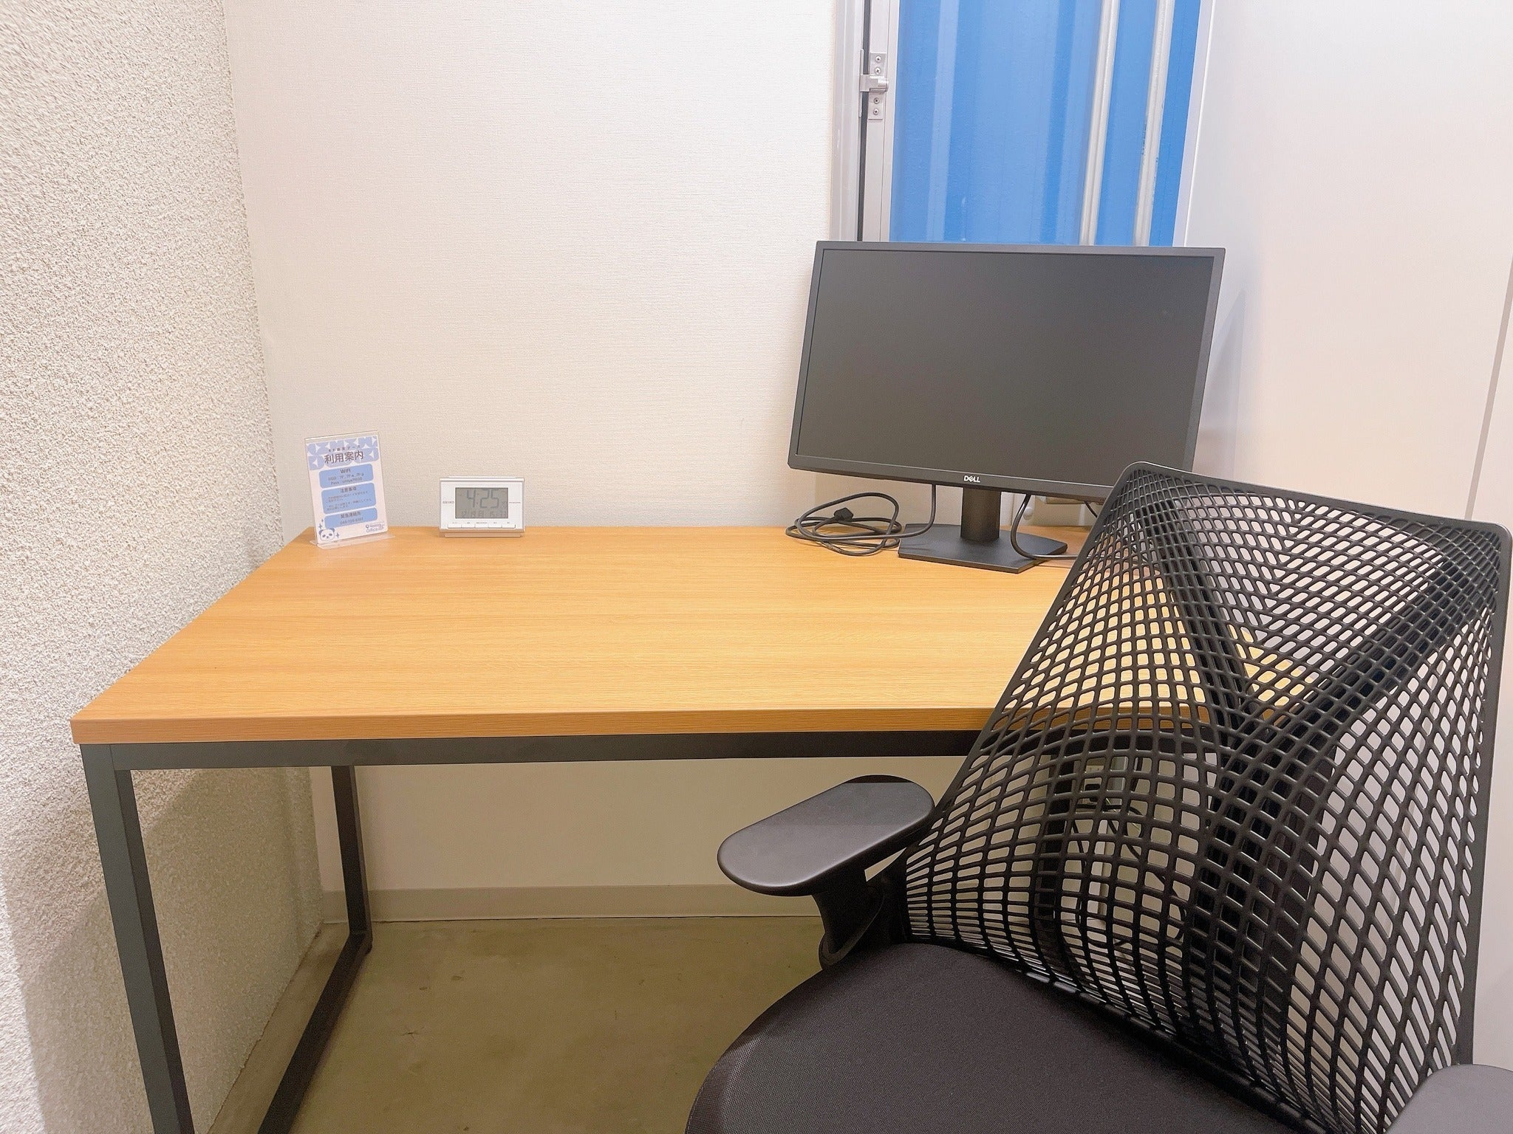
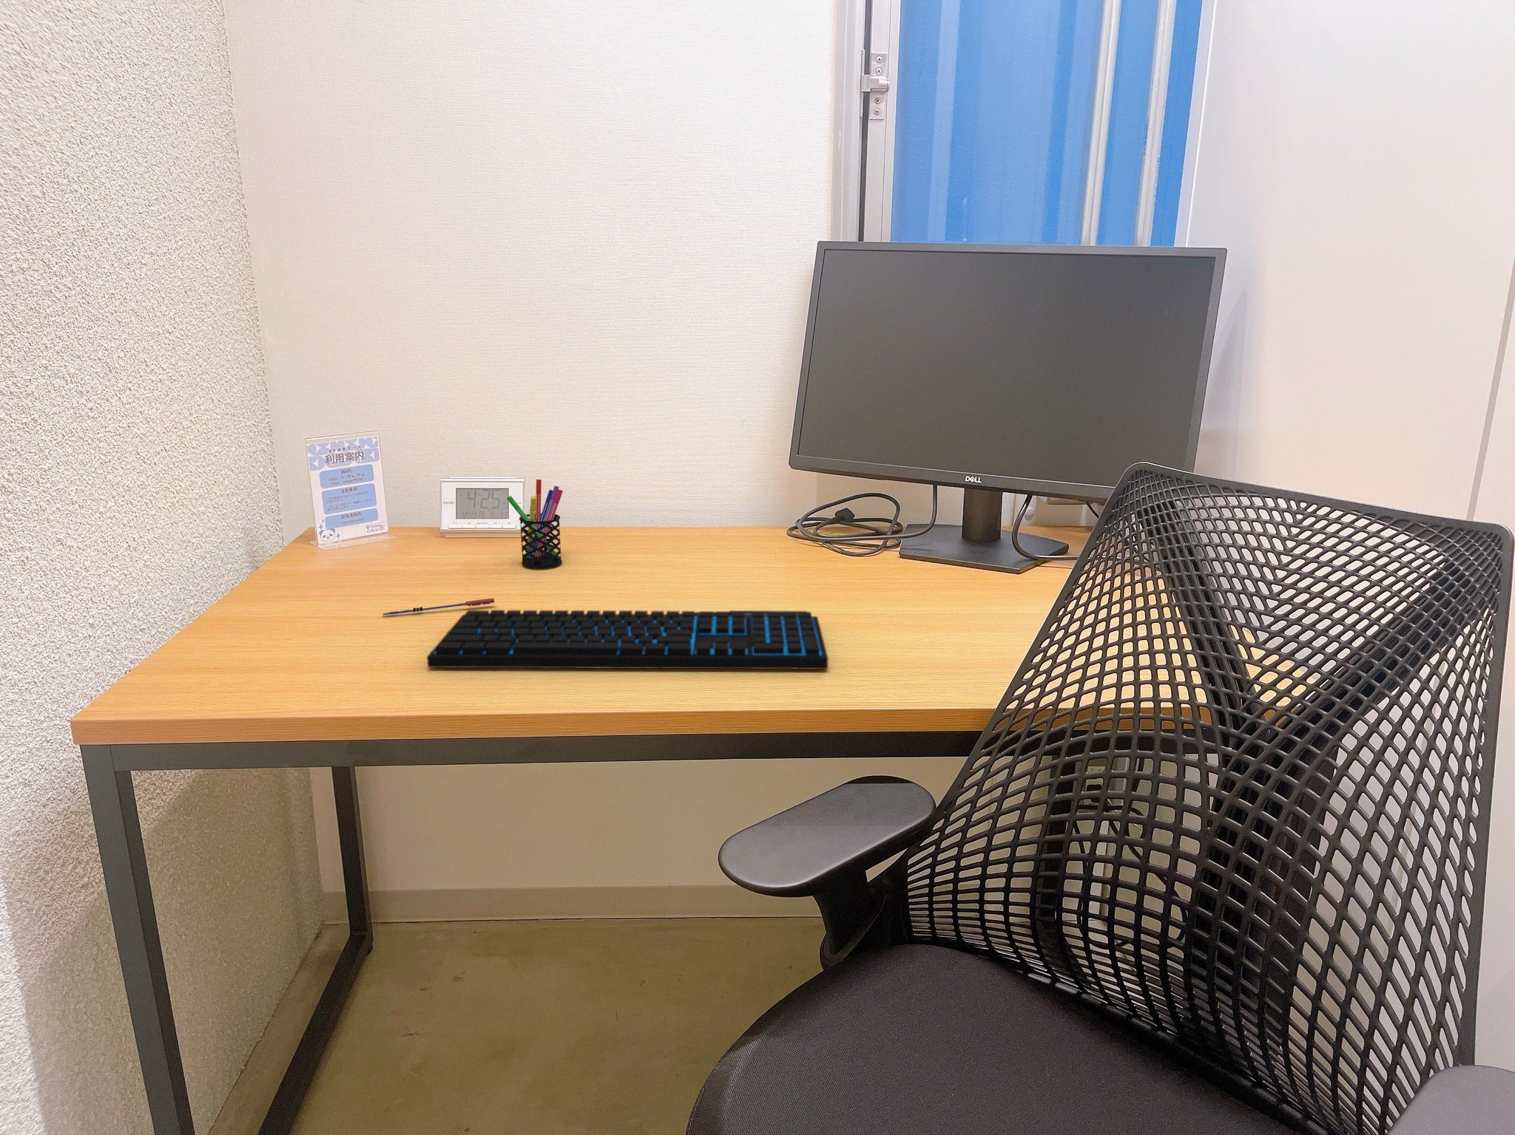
+ pen (439, 607)
+ keyboard (636, 633)
+ pen holder (534, 522)
